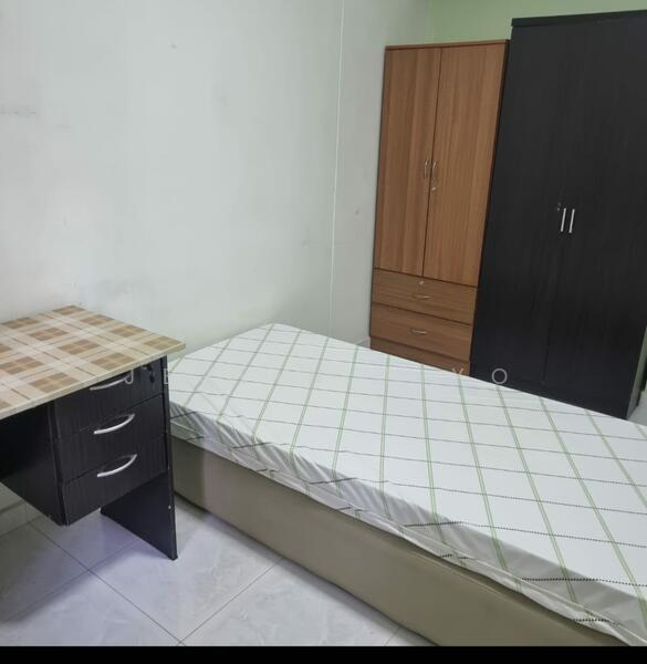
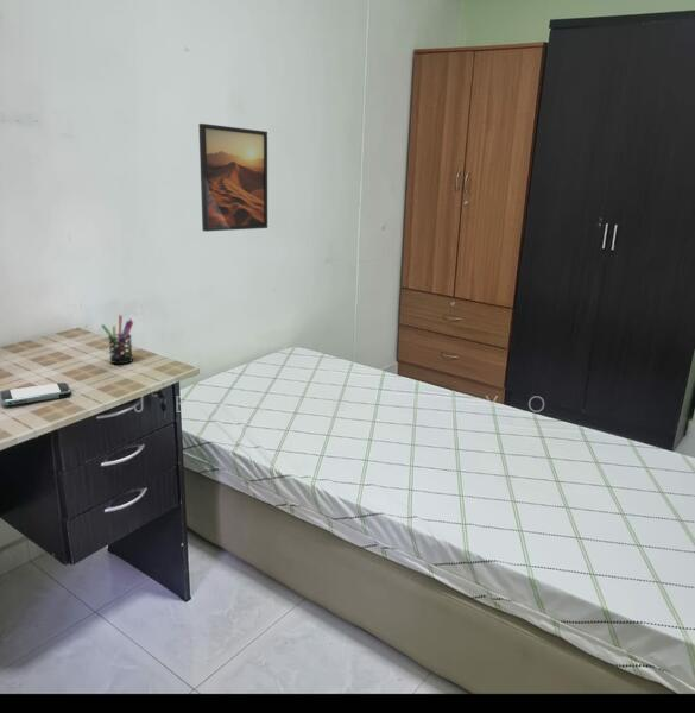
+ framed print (235, 179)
+ smartphone (36, 393)
+ pen holder (118, 339)
